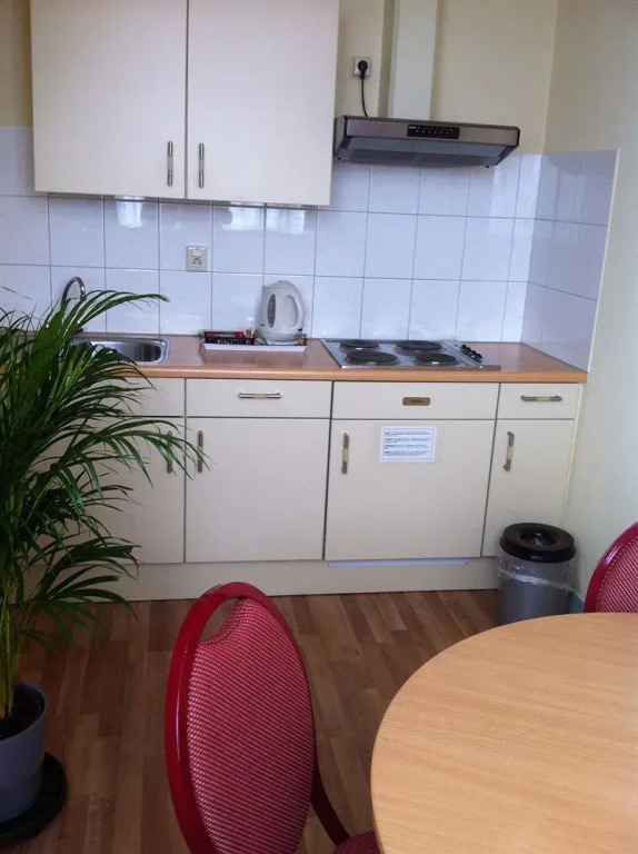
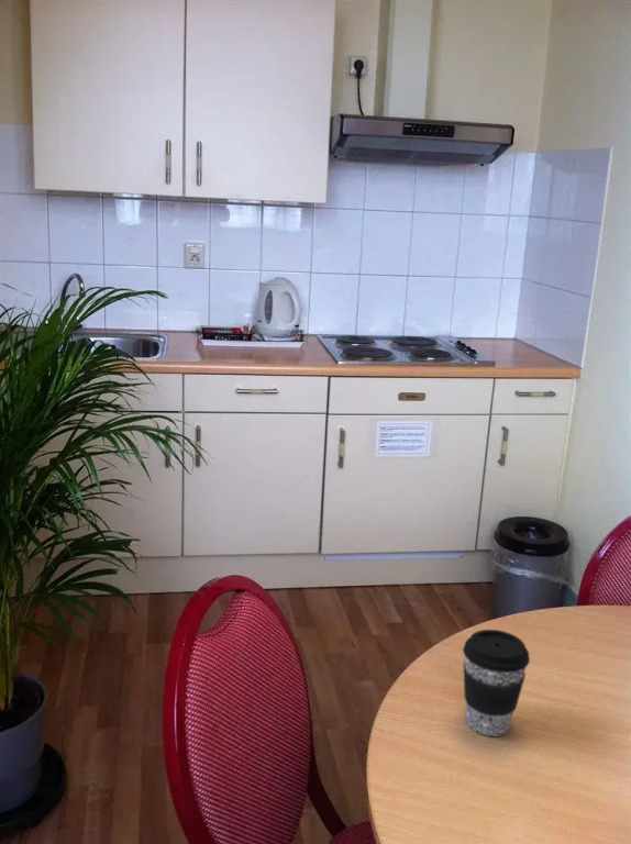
+ coffee cup (492, 684)
